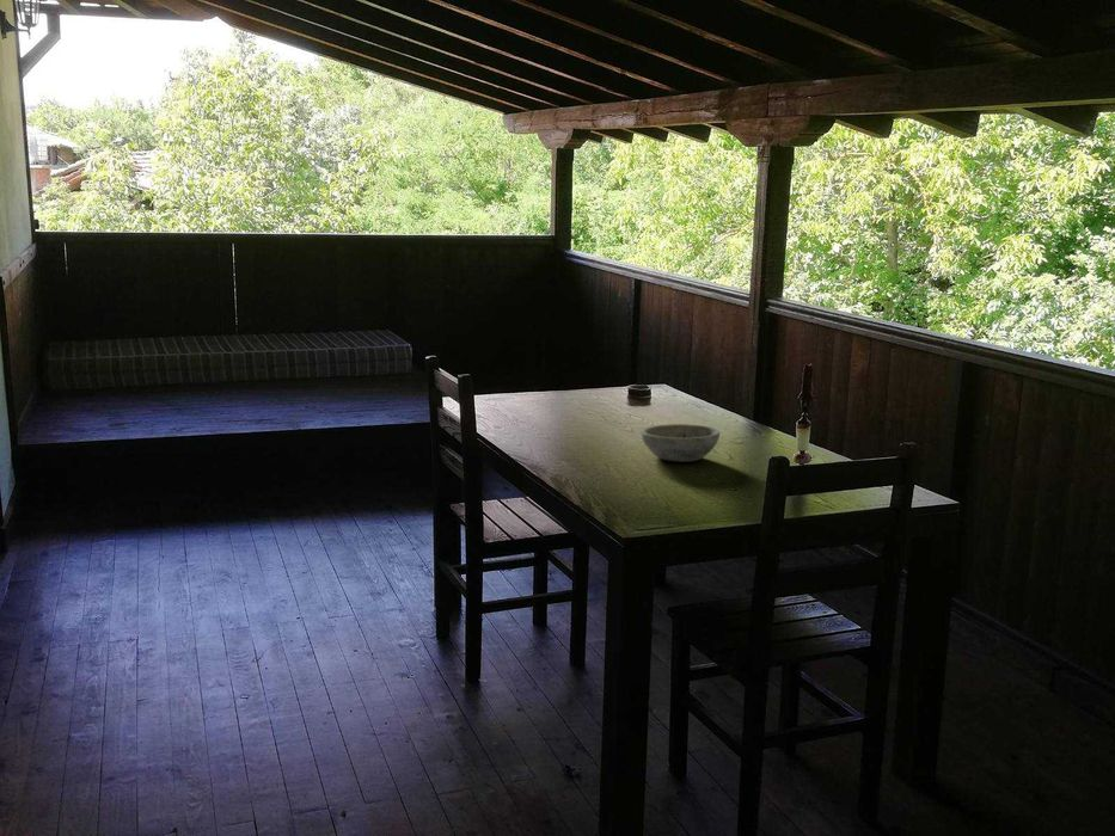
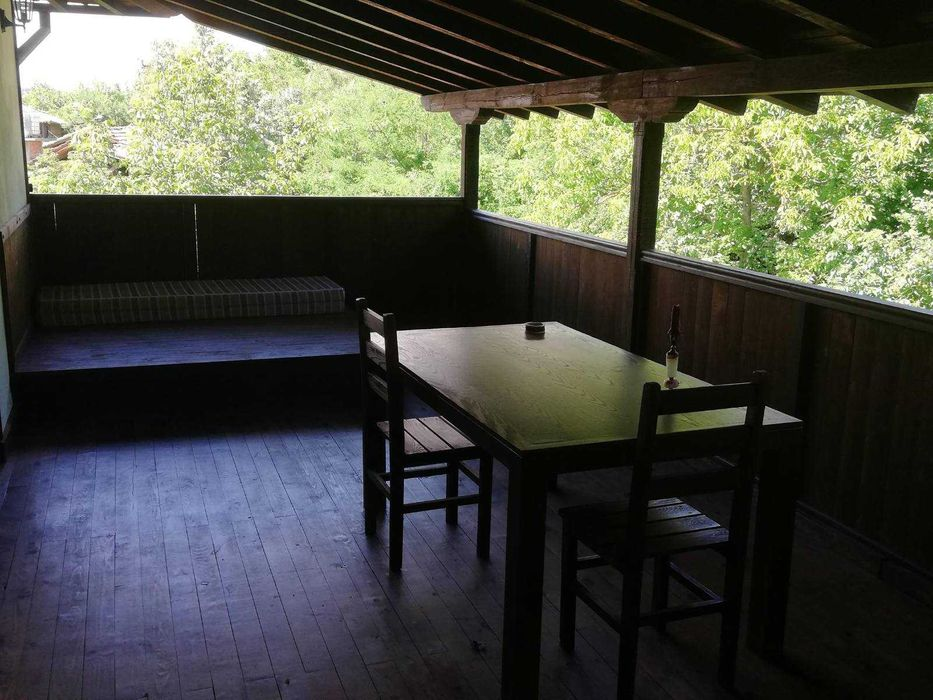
- bowl (680, 443)
